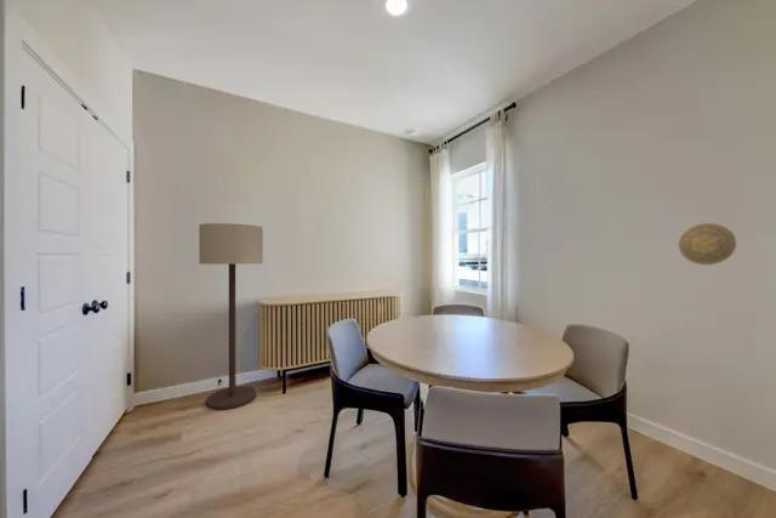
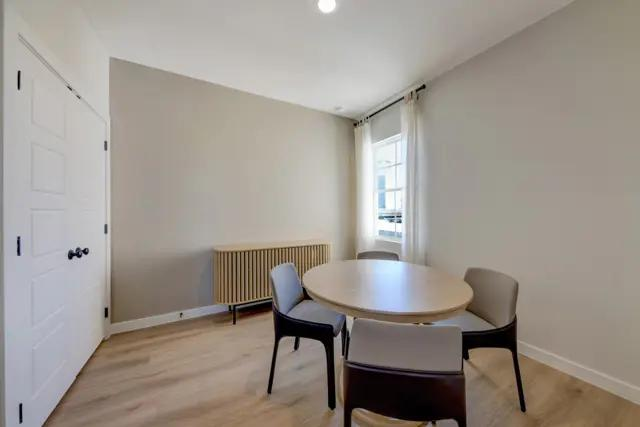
- floor lamp (232, 312)
- decorative plate (704, 244)
